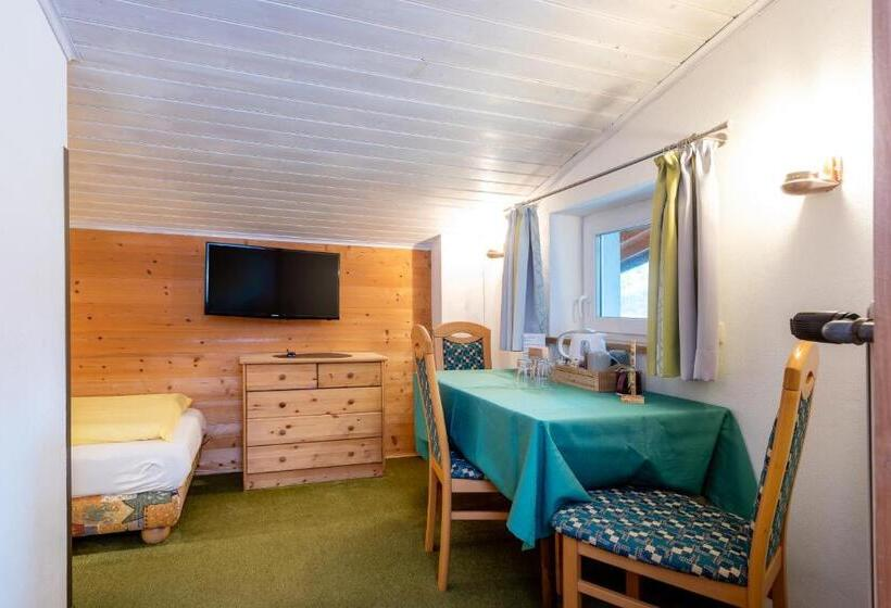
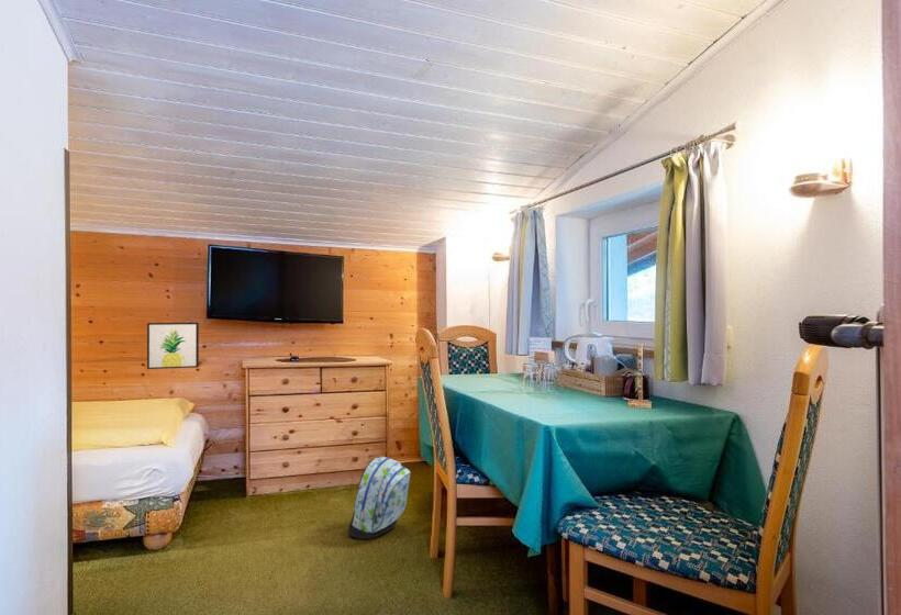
+ backpack (381, 494)
+ wall art (173, 345)
